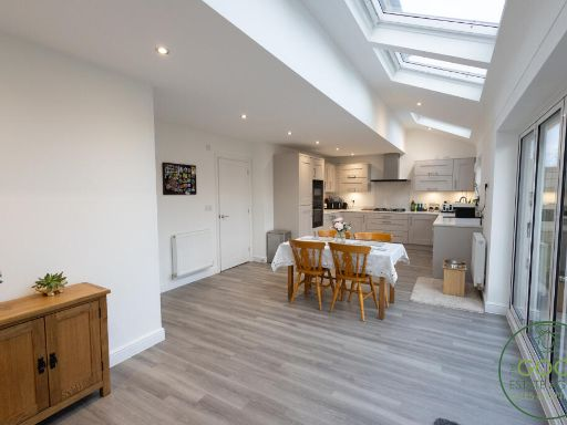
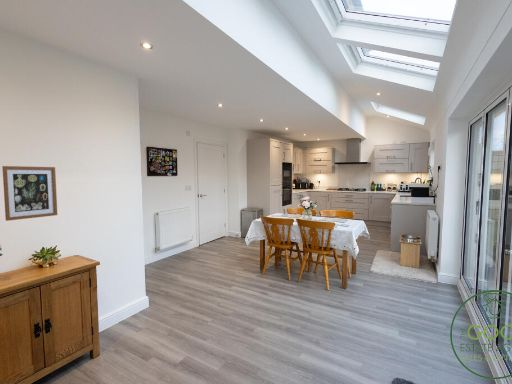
+ wall art (31, 192)
